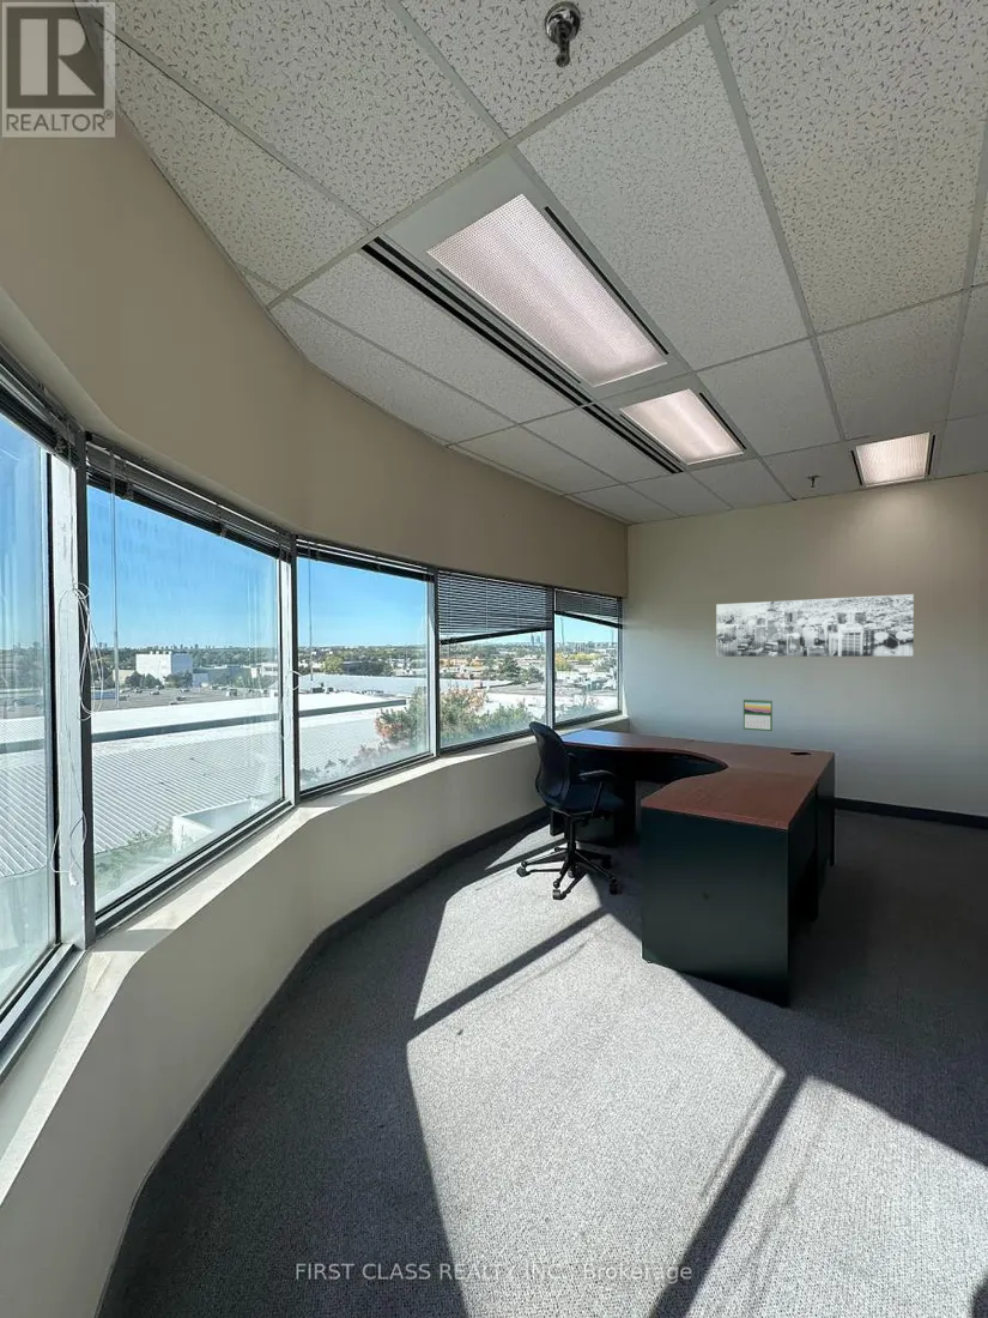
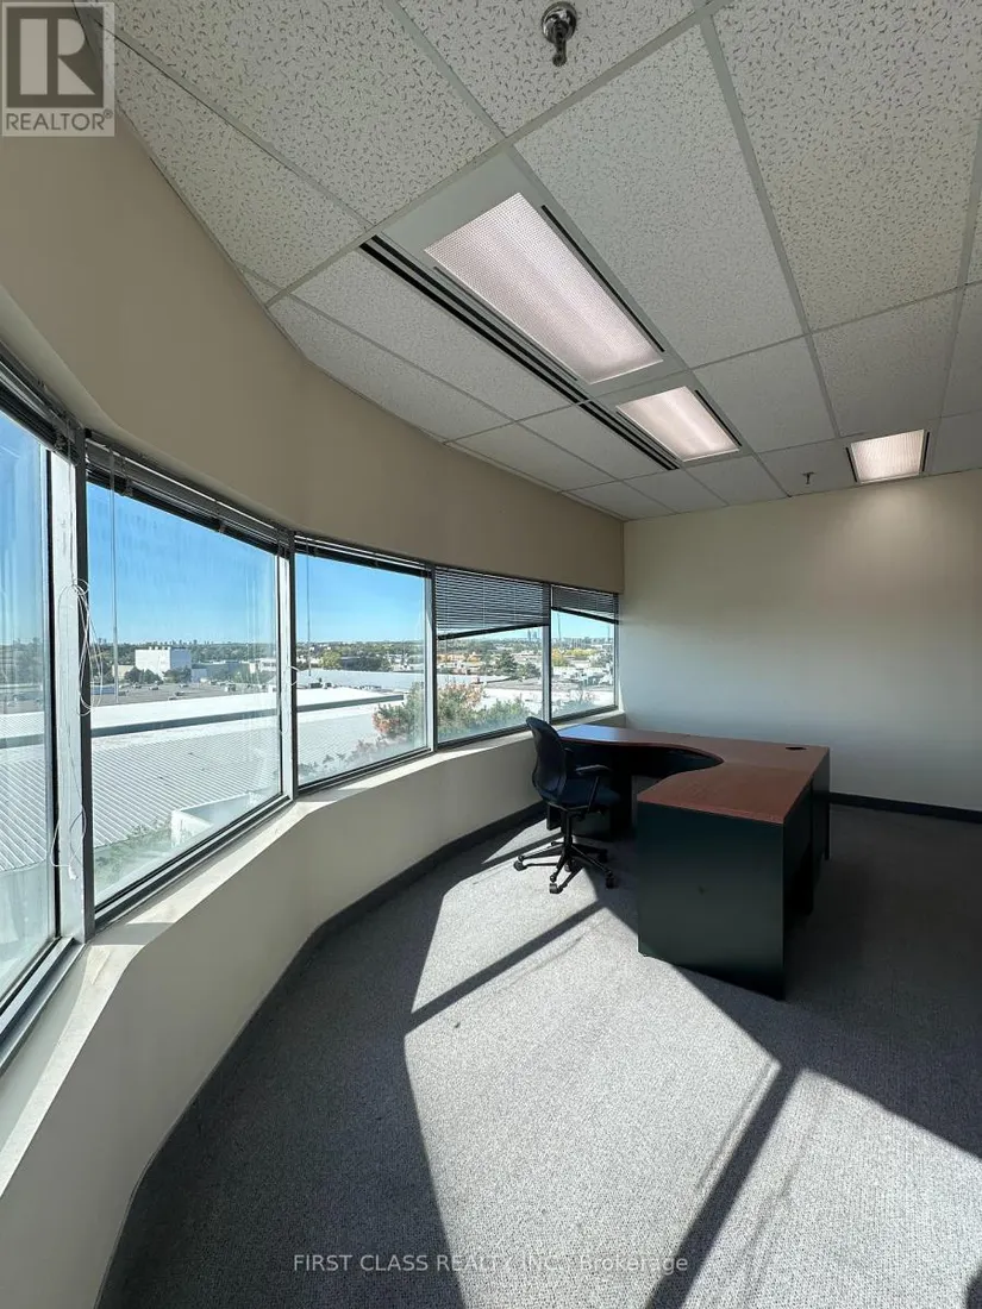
- wall art (806, 628)
- calendar (757, 714)
